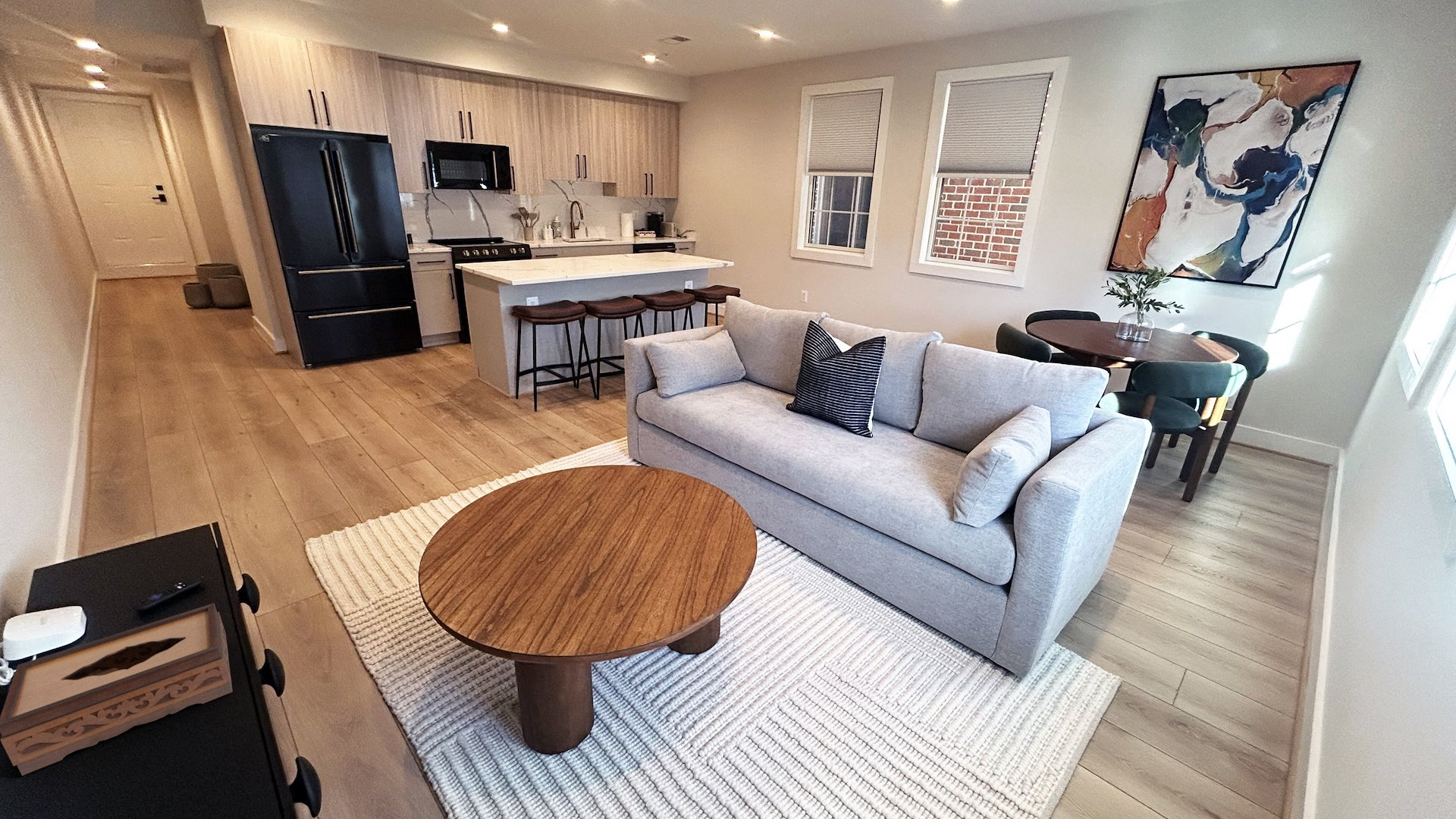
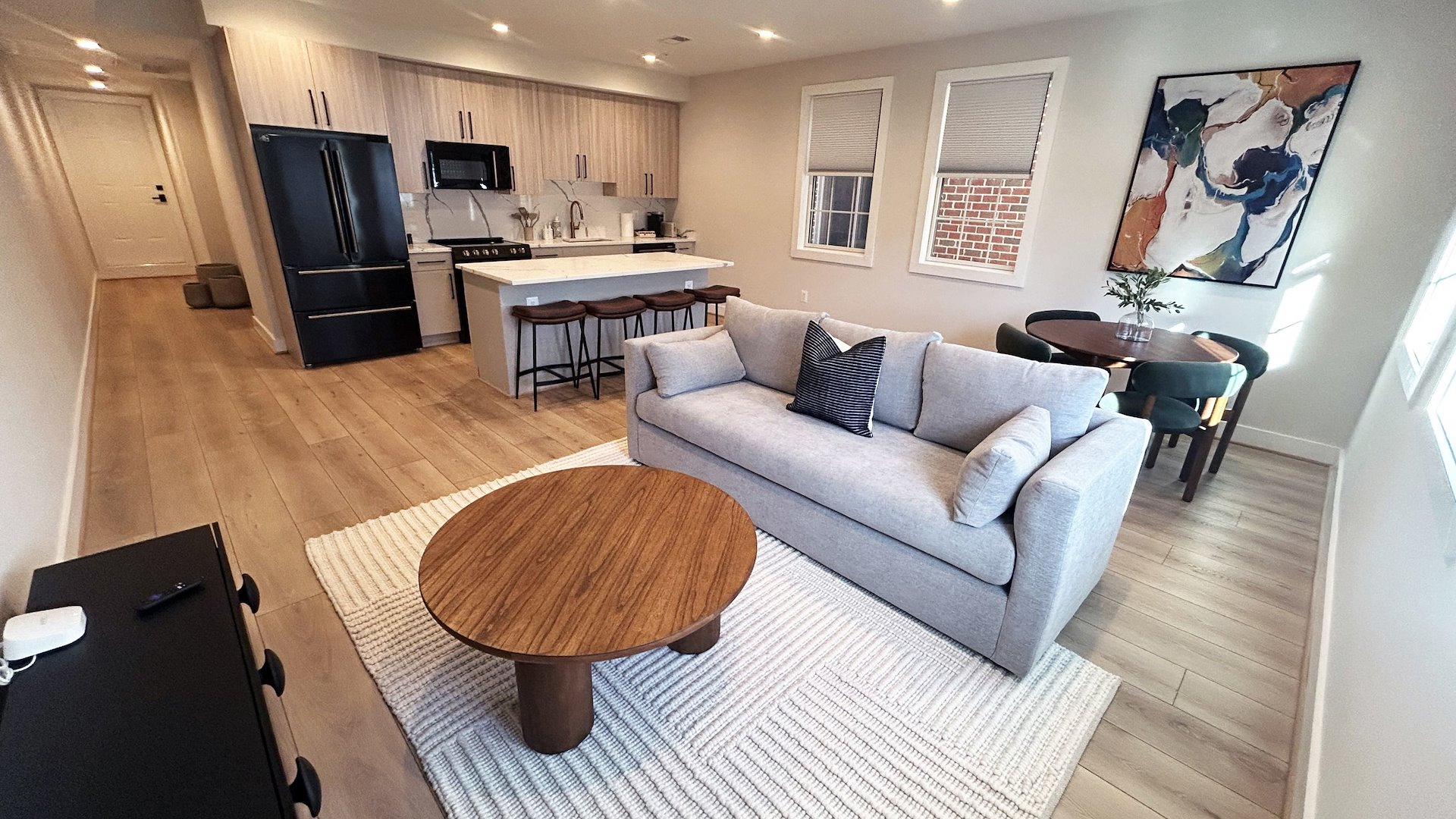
- tissue box (130, 679)
